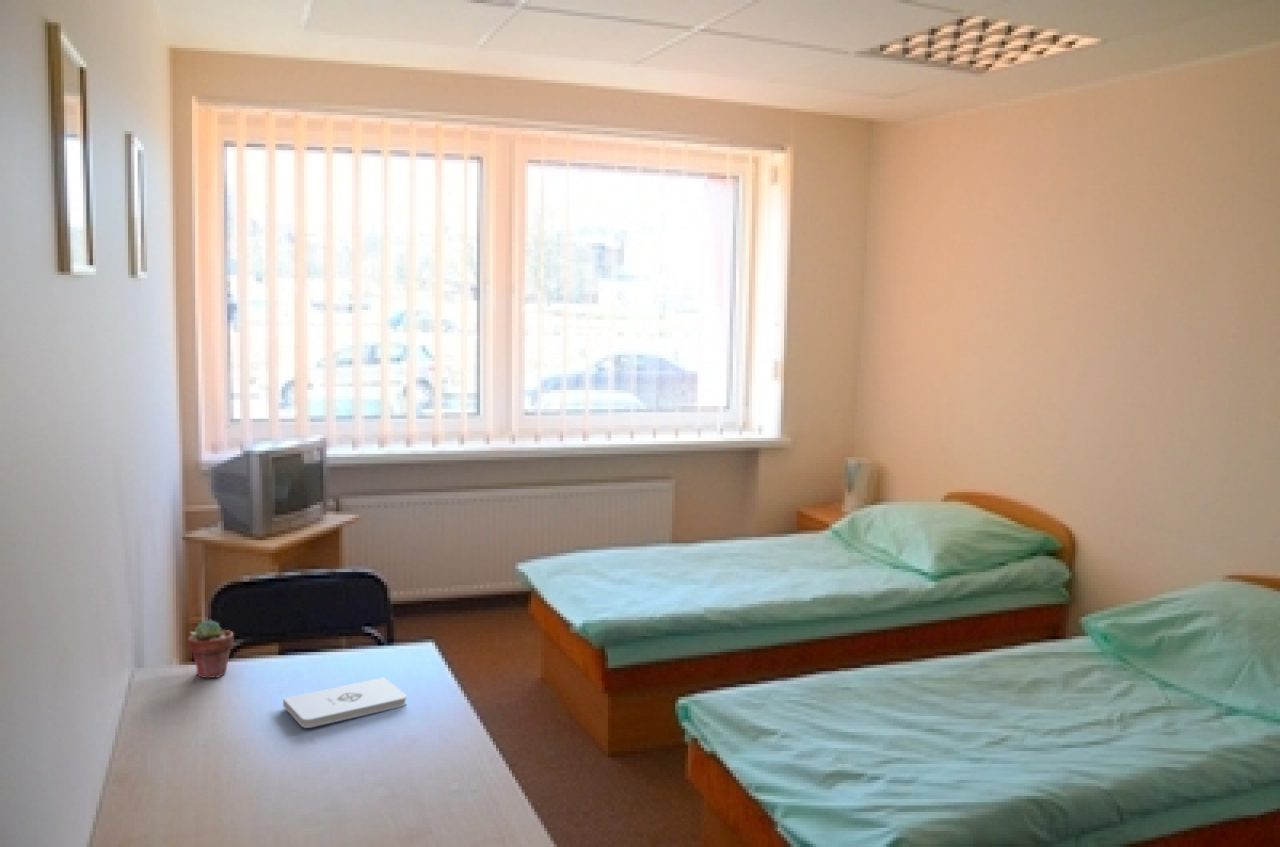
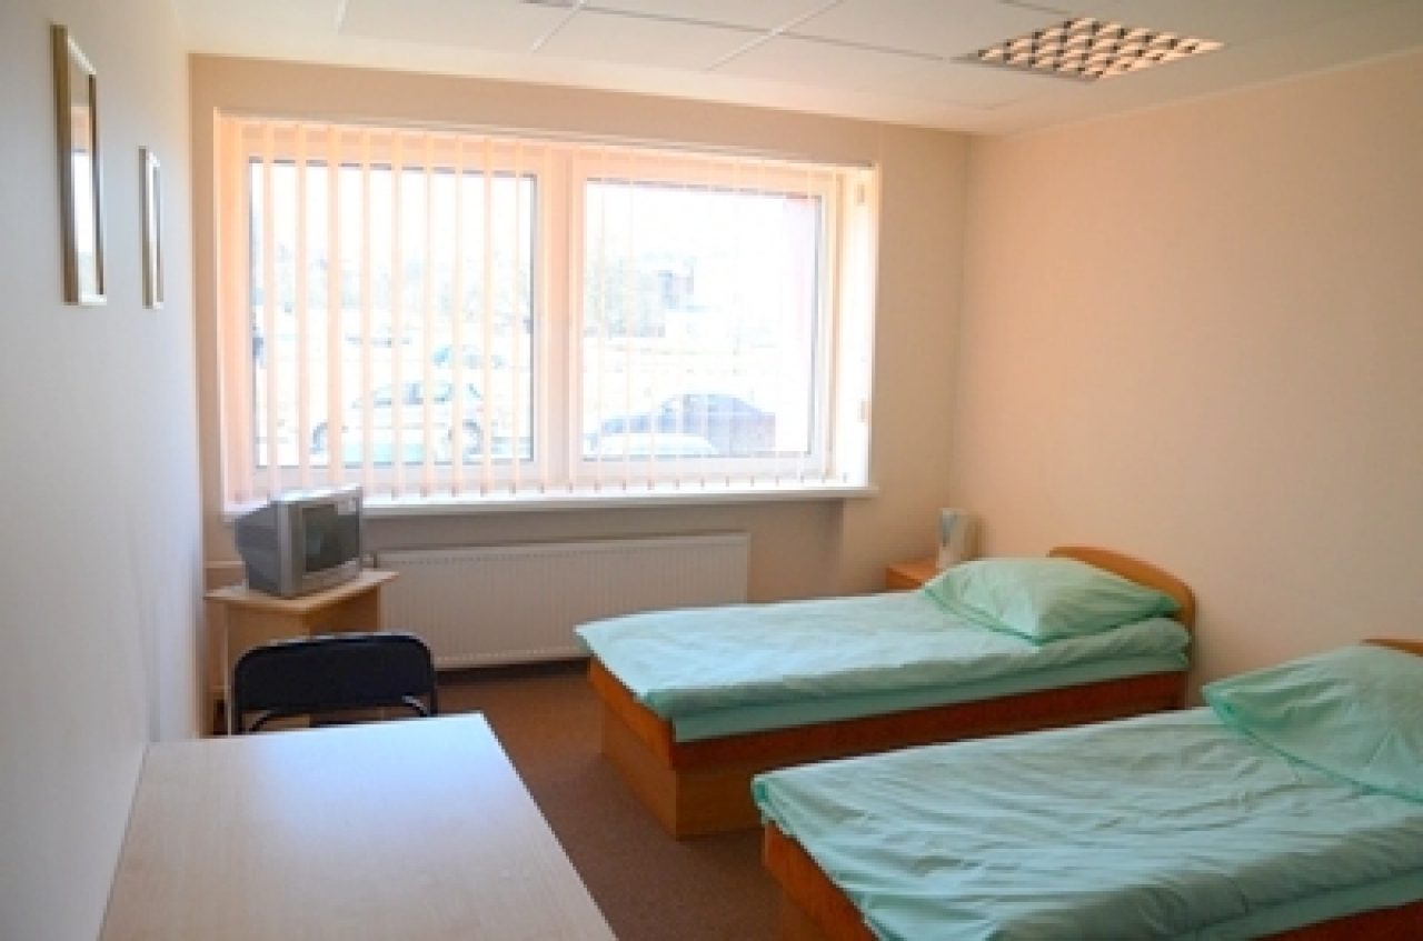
- potted succulent (210, 646)
- notepad (346, 701)
